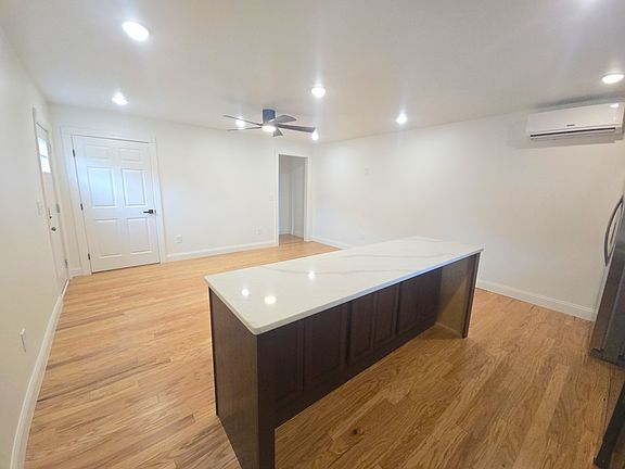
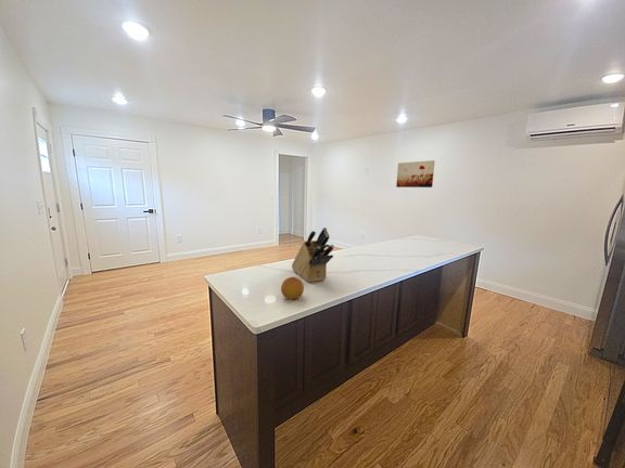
+ fruit (292, 286)
+ knife block (311, 251)
+ wall art (413, 174)
